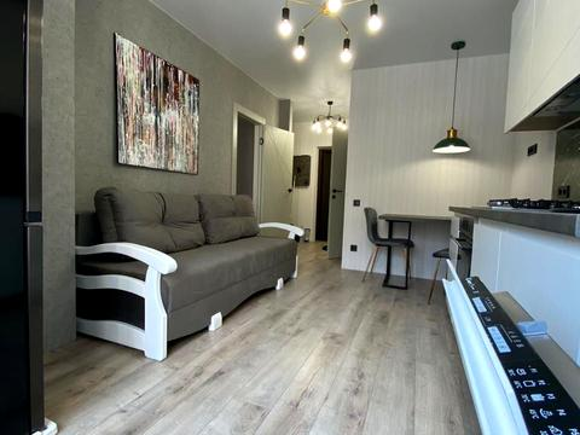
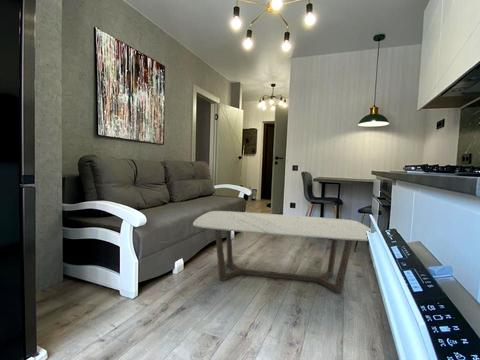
+ coffee table (279, 234)
